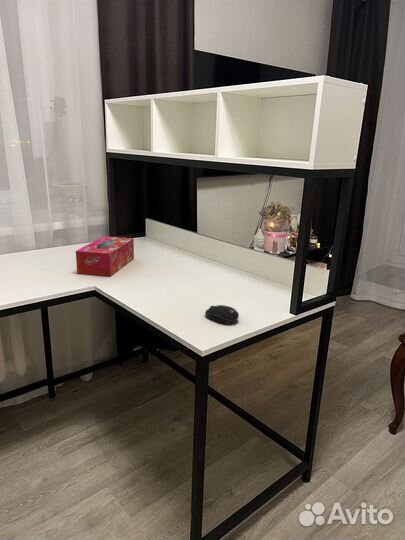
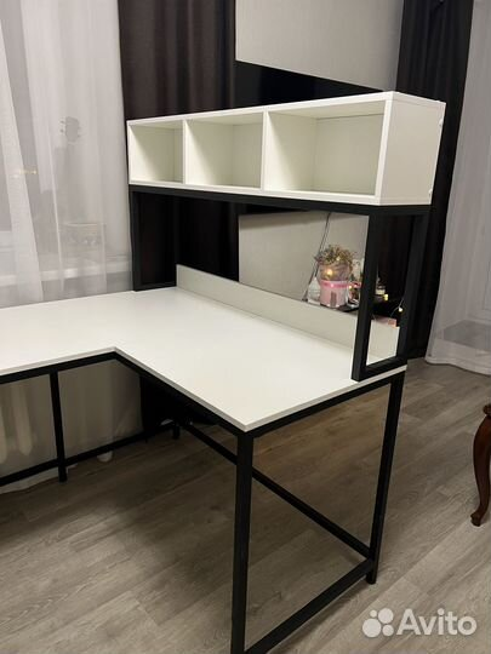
- computer mouse (221, 312)
- tissue box (106, 254)
